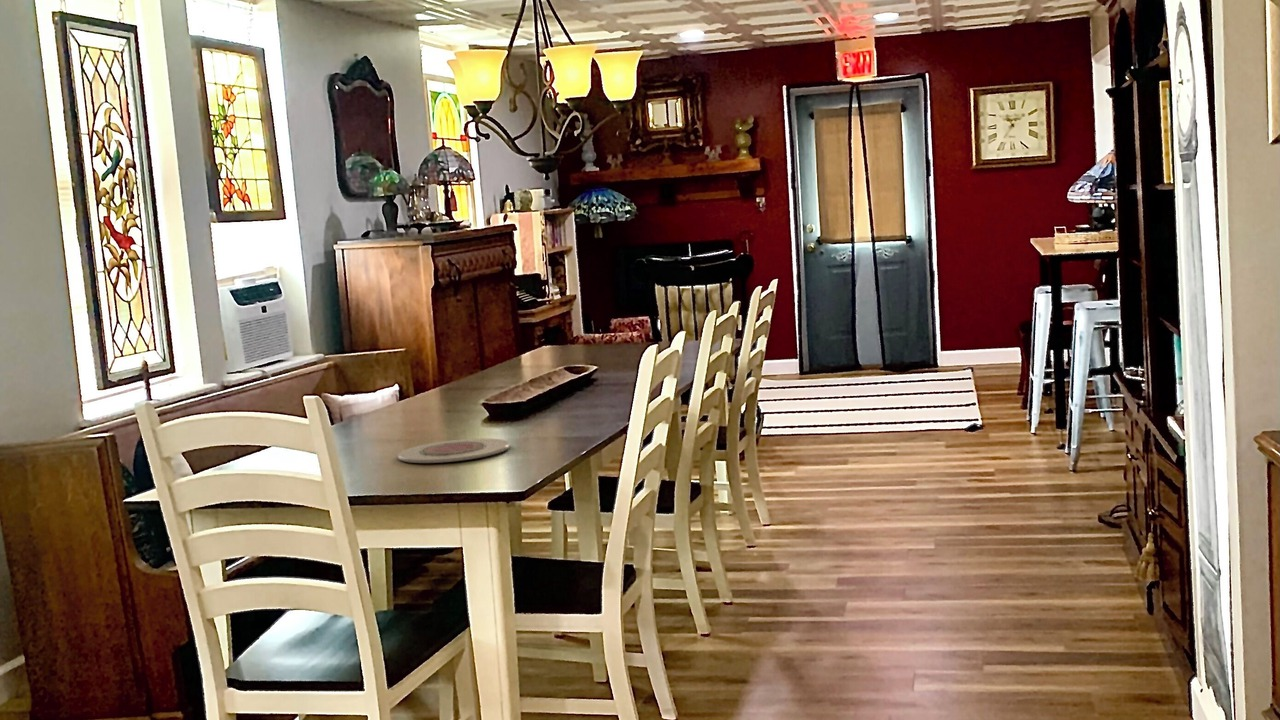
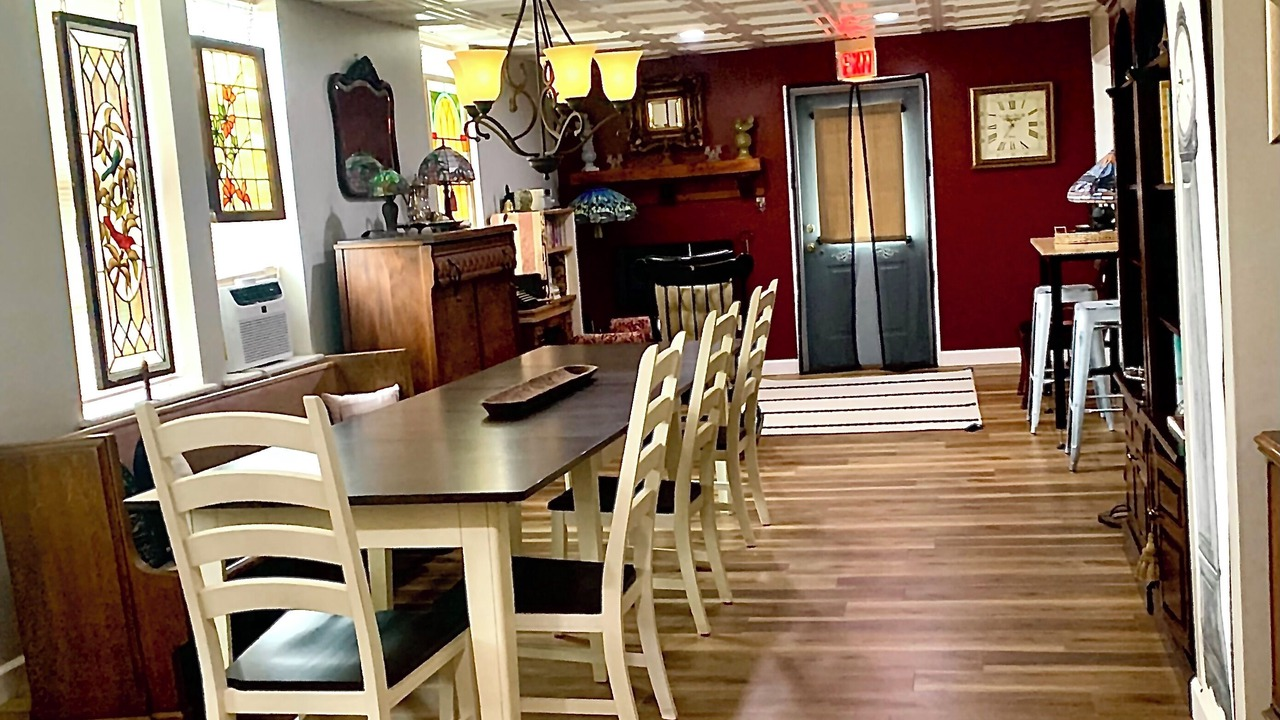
- plate (454, 449)
